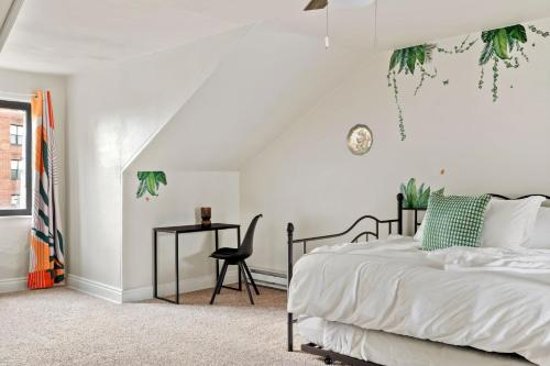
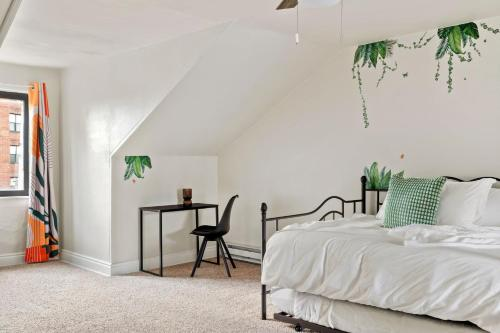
- decorative plate (360, 140)
